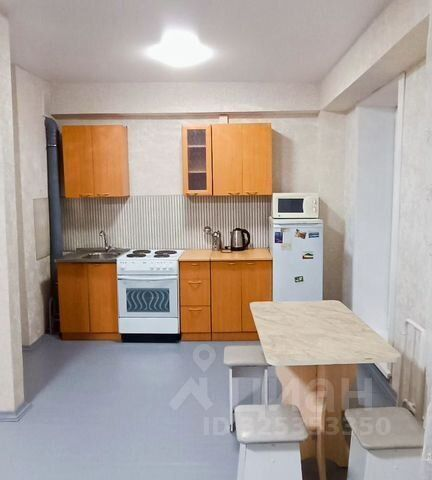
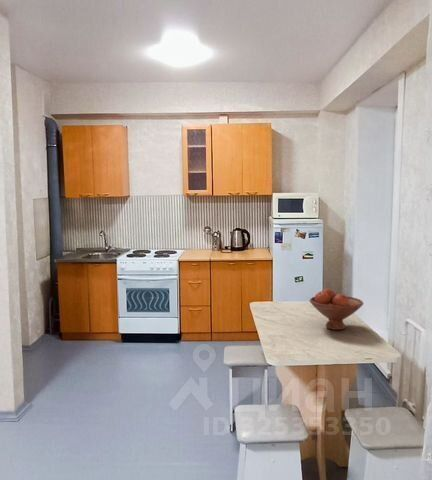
+ fruit bowl (335, 308)
